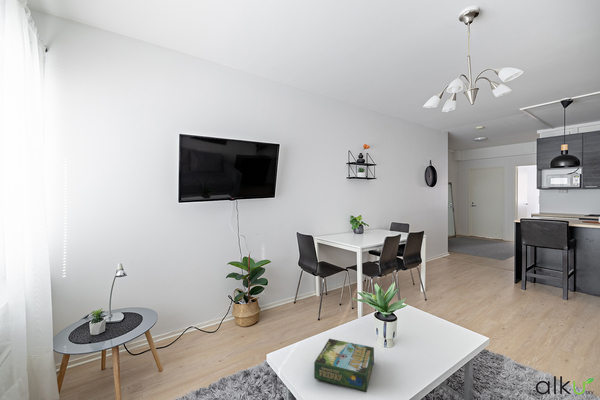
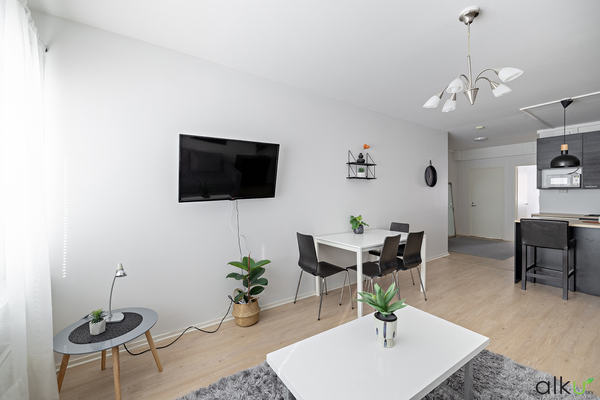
- board game (345, 362)
